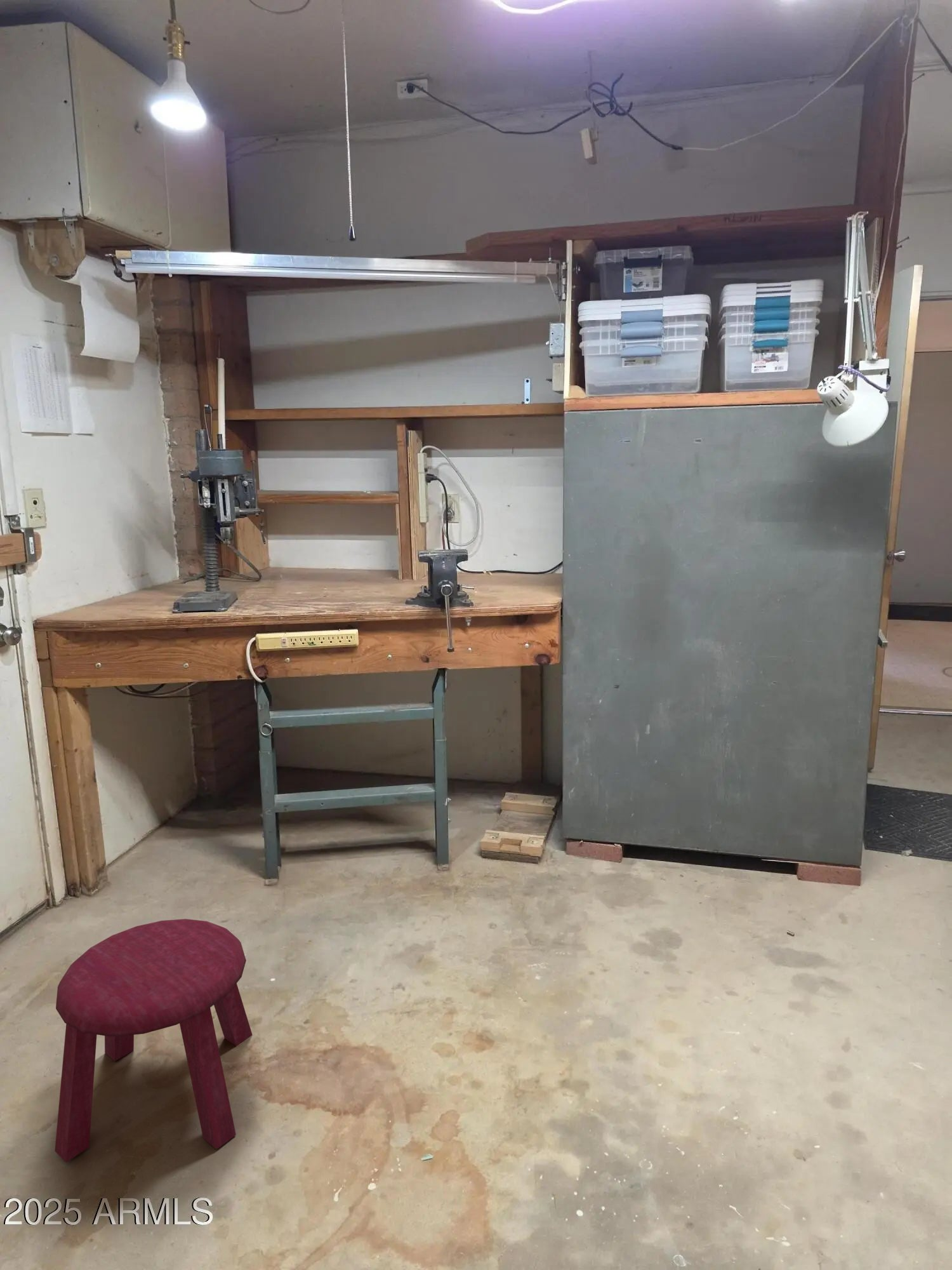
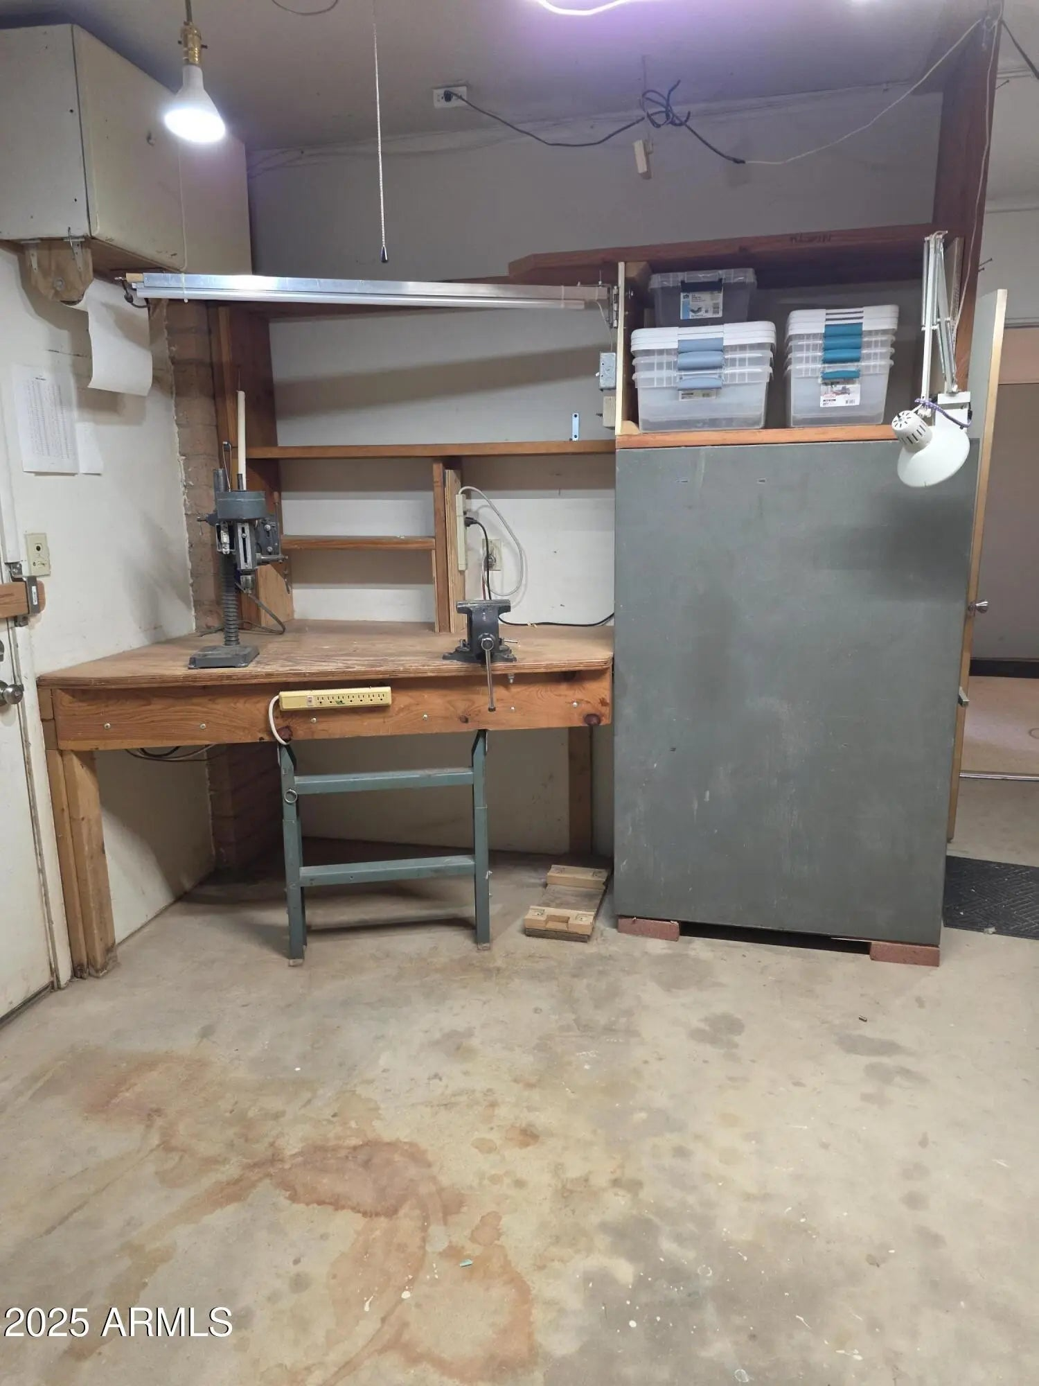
- stool (159, 1027)
